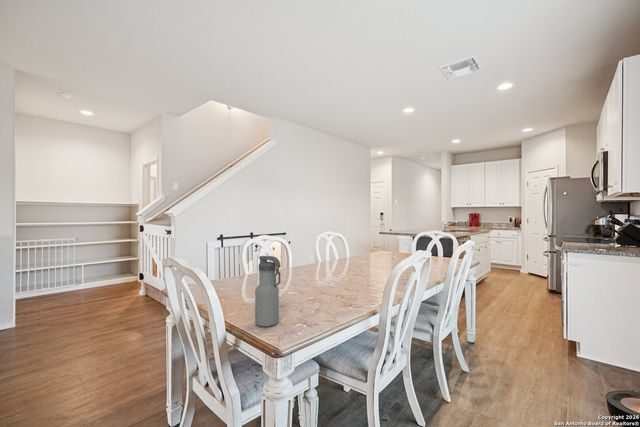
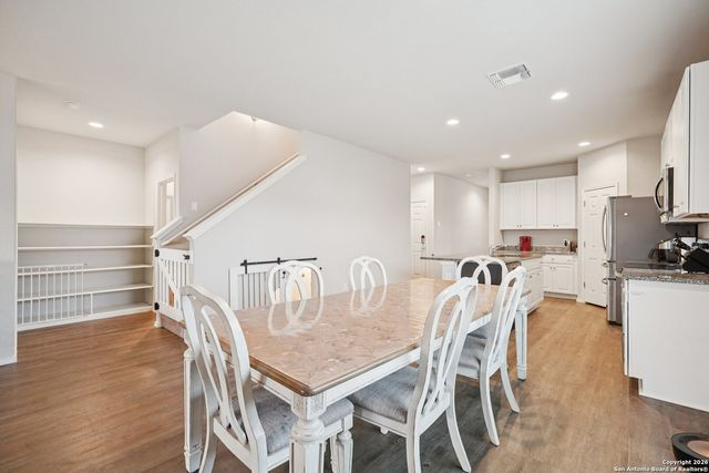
- water bottle (267, 289)
